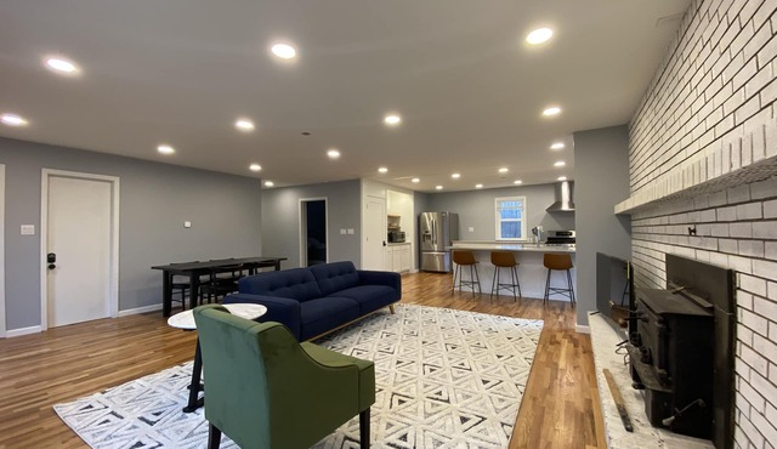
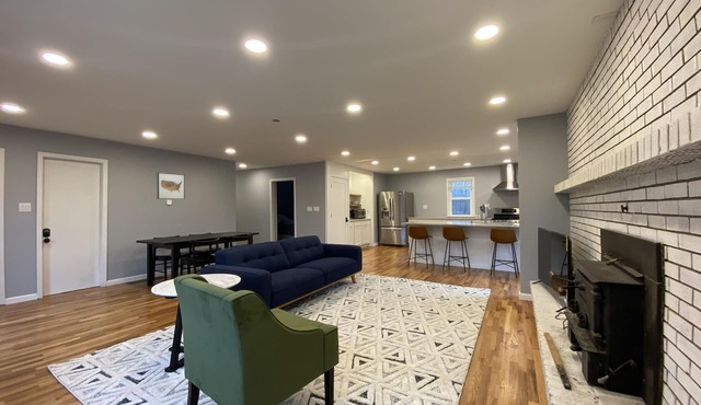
+ wall art (171, 186)
